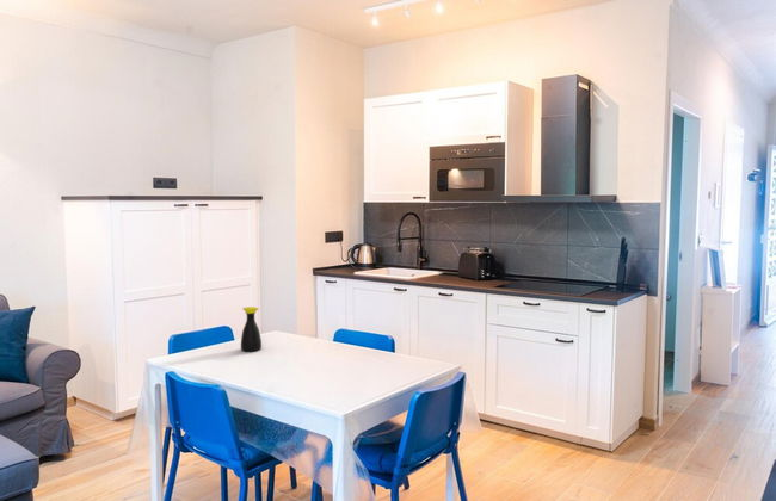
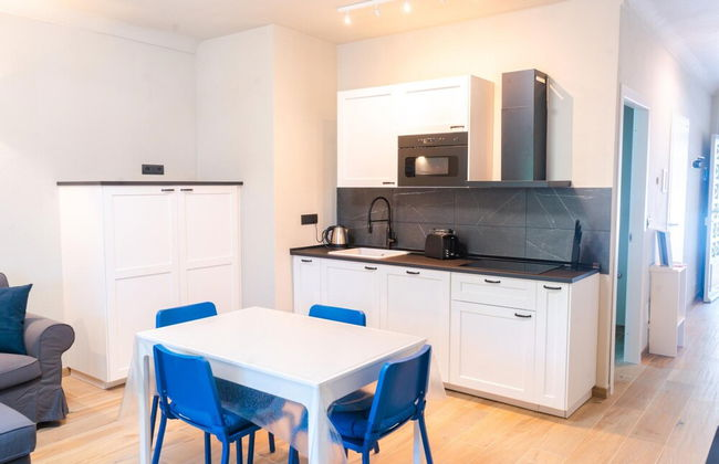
- bottle (251, 328)
